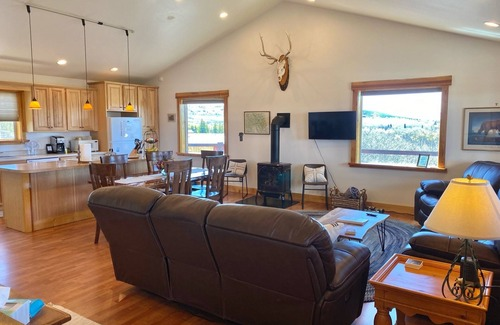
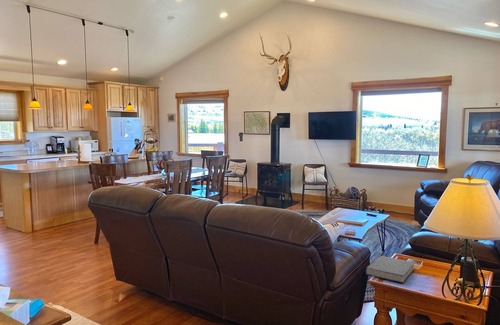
+ book (390, 268)
